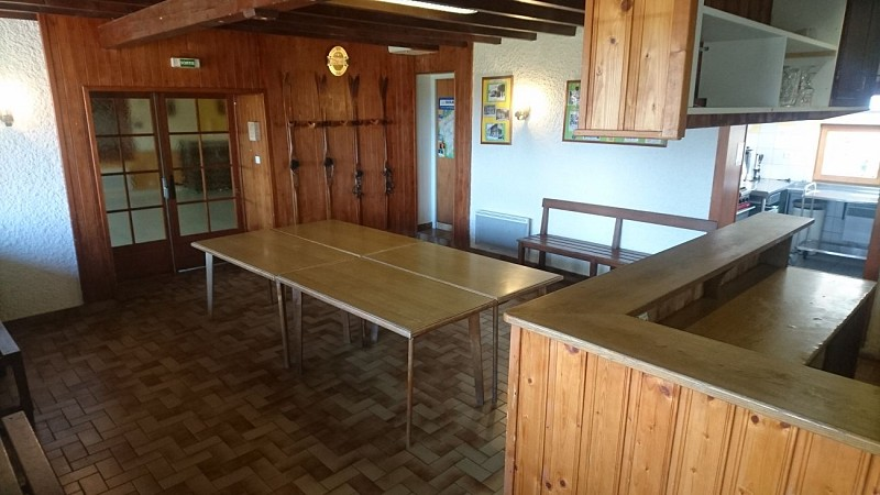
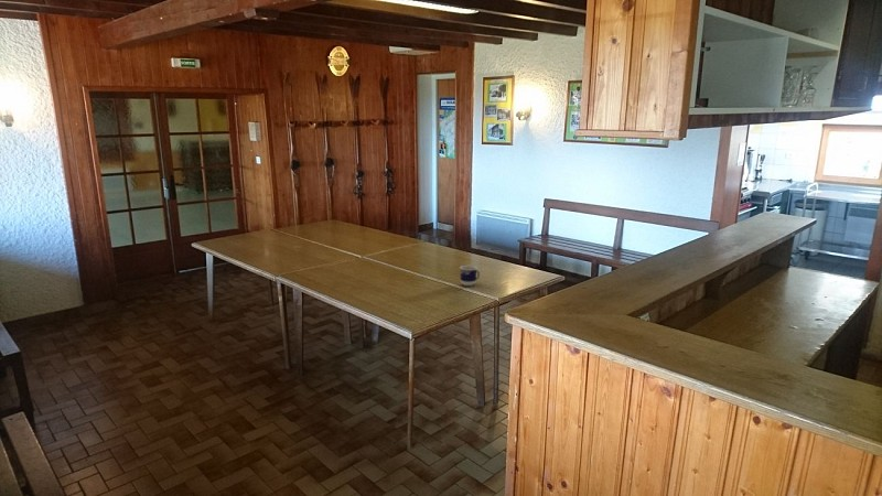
+ cup (470, 276)
